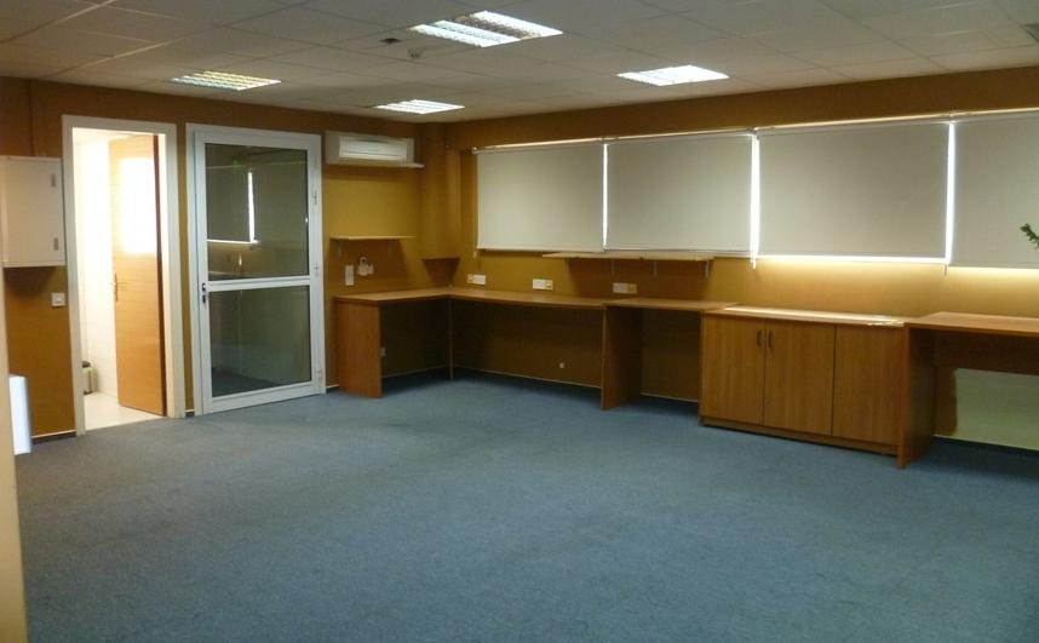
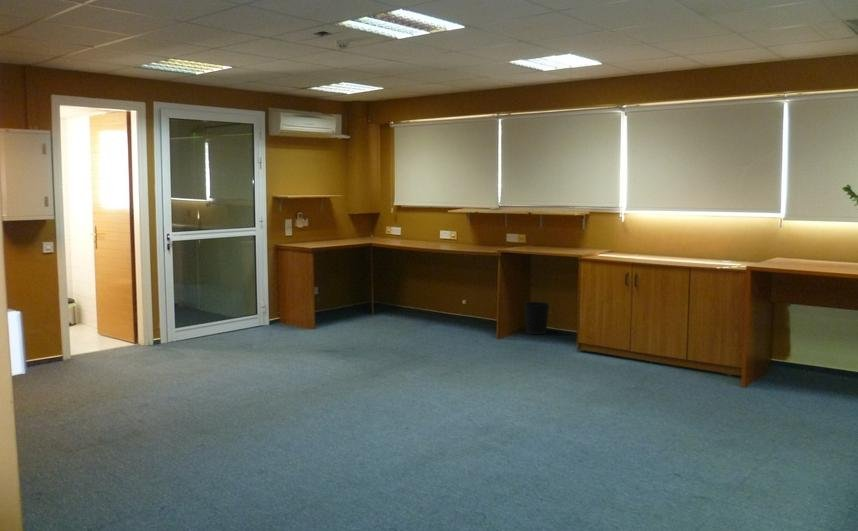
+ wastebasket (536, 317)
